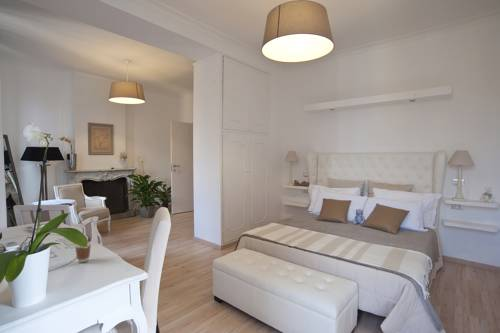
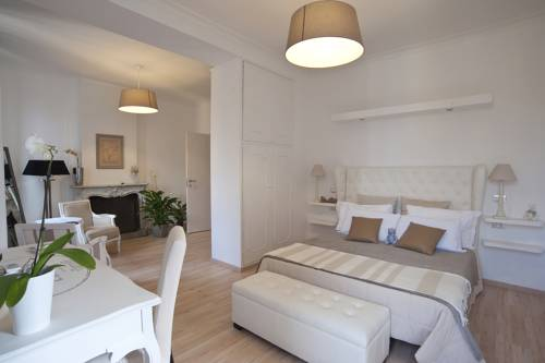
- coffee cup (83, 249)
